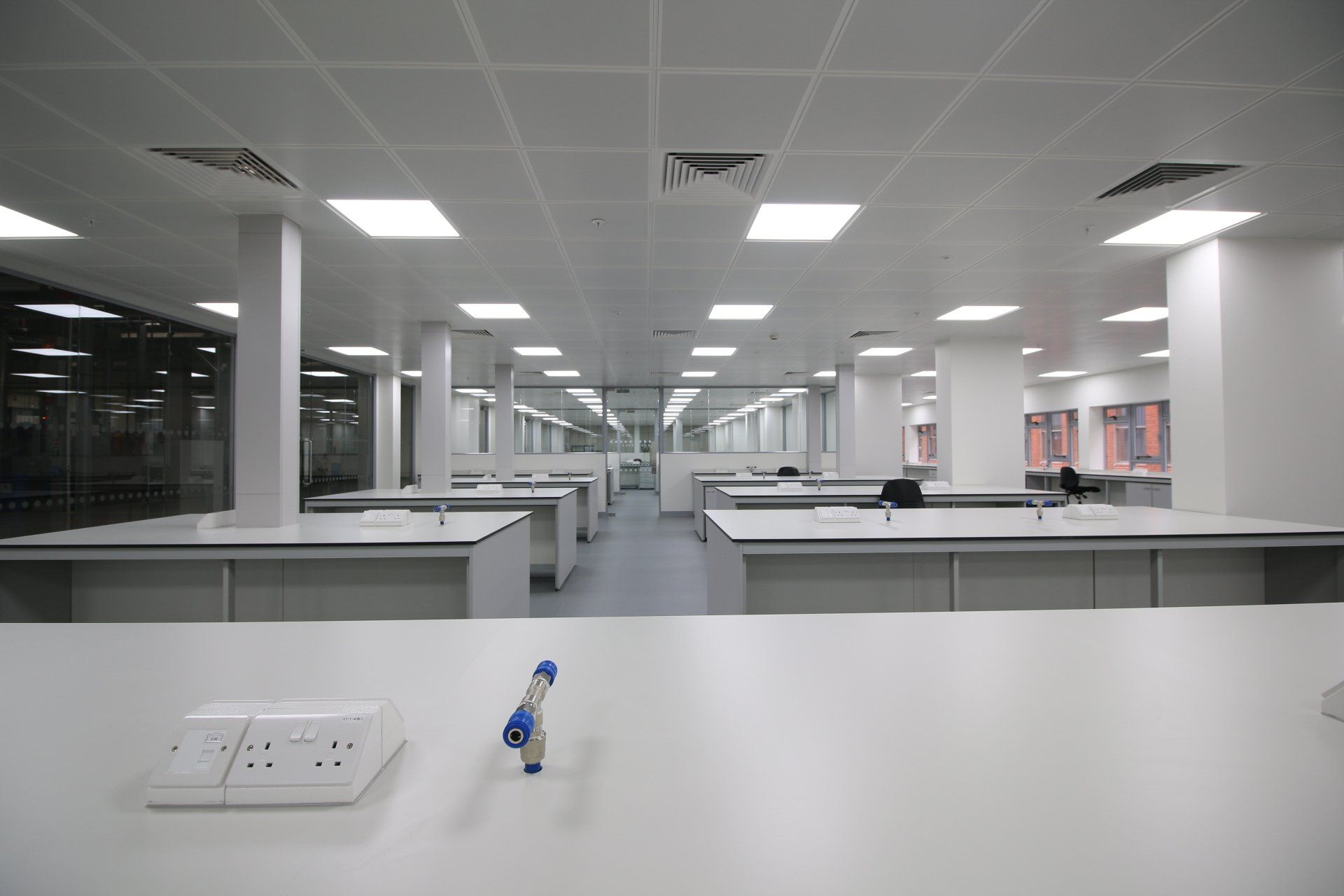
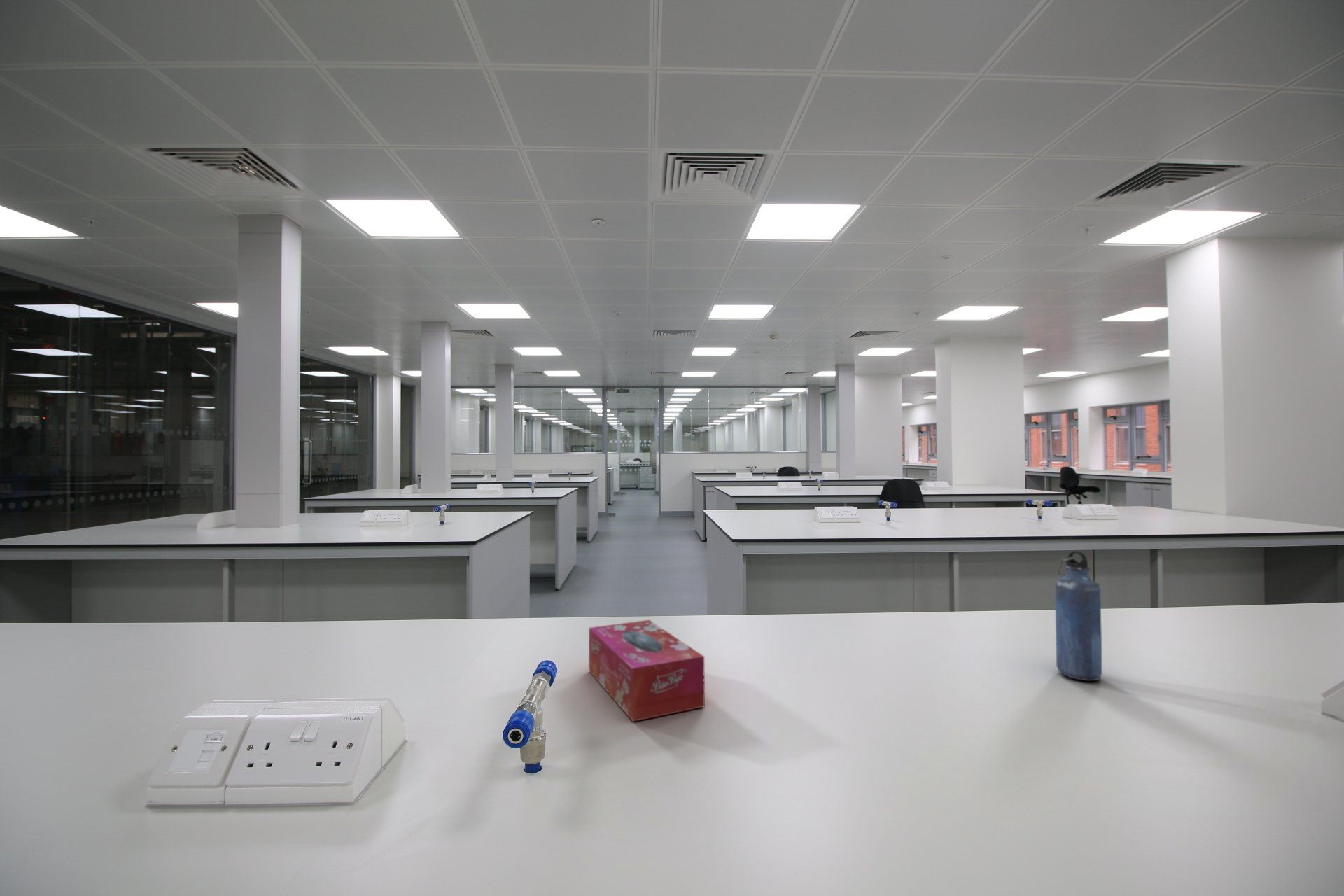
+ tissue box (642, 664)
+ water bottle (1077, 612)
